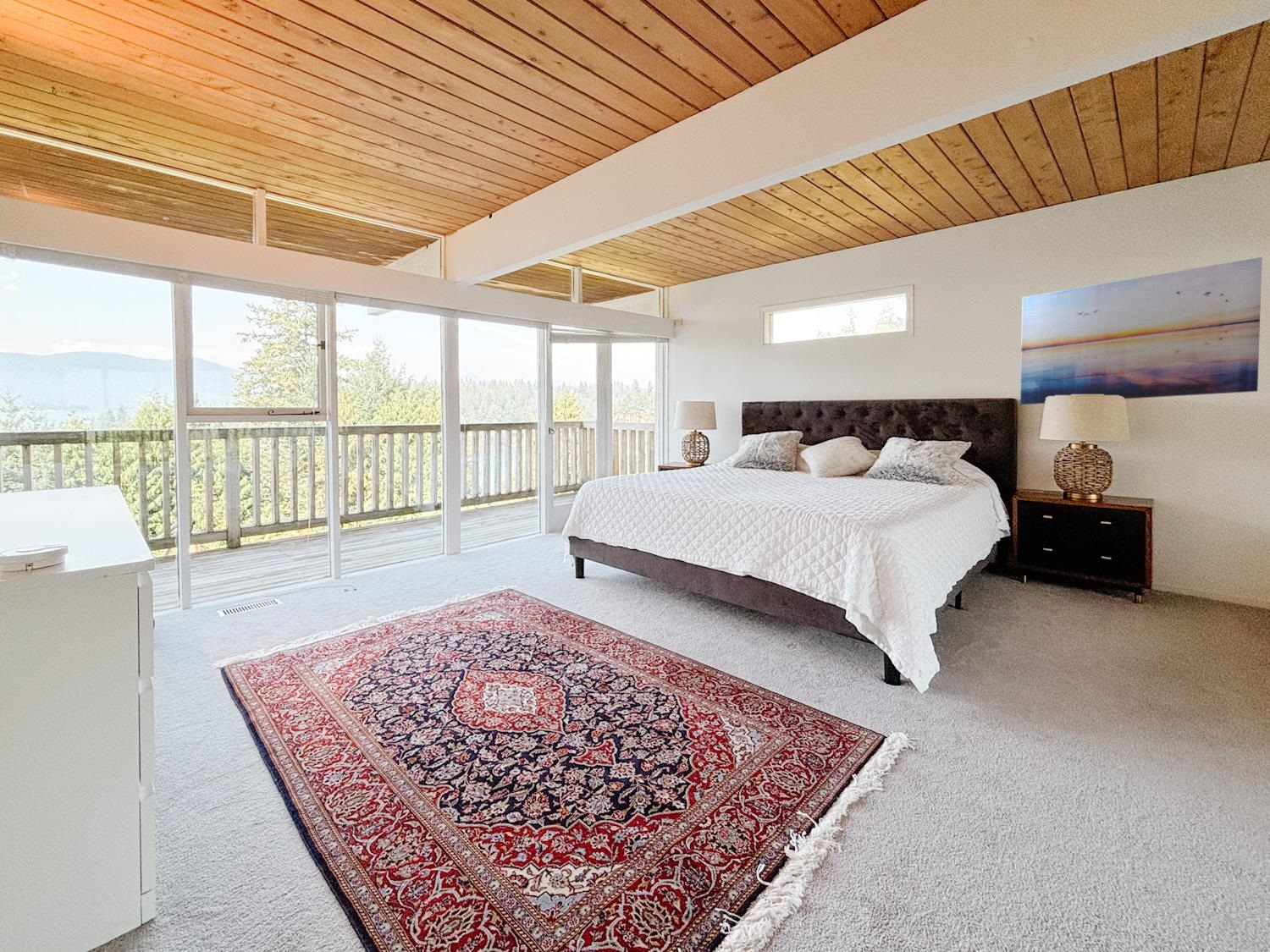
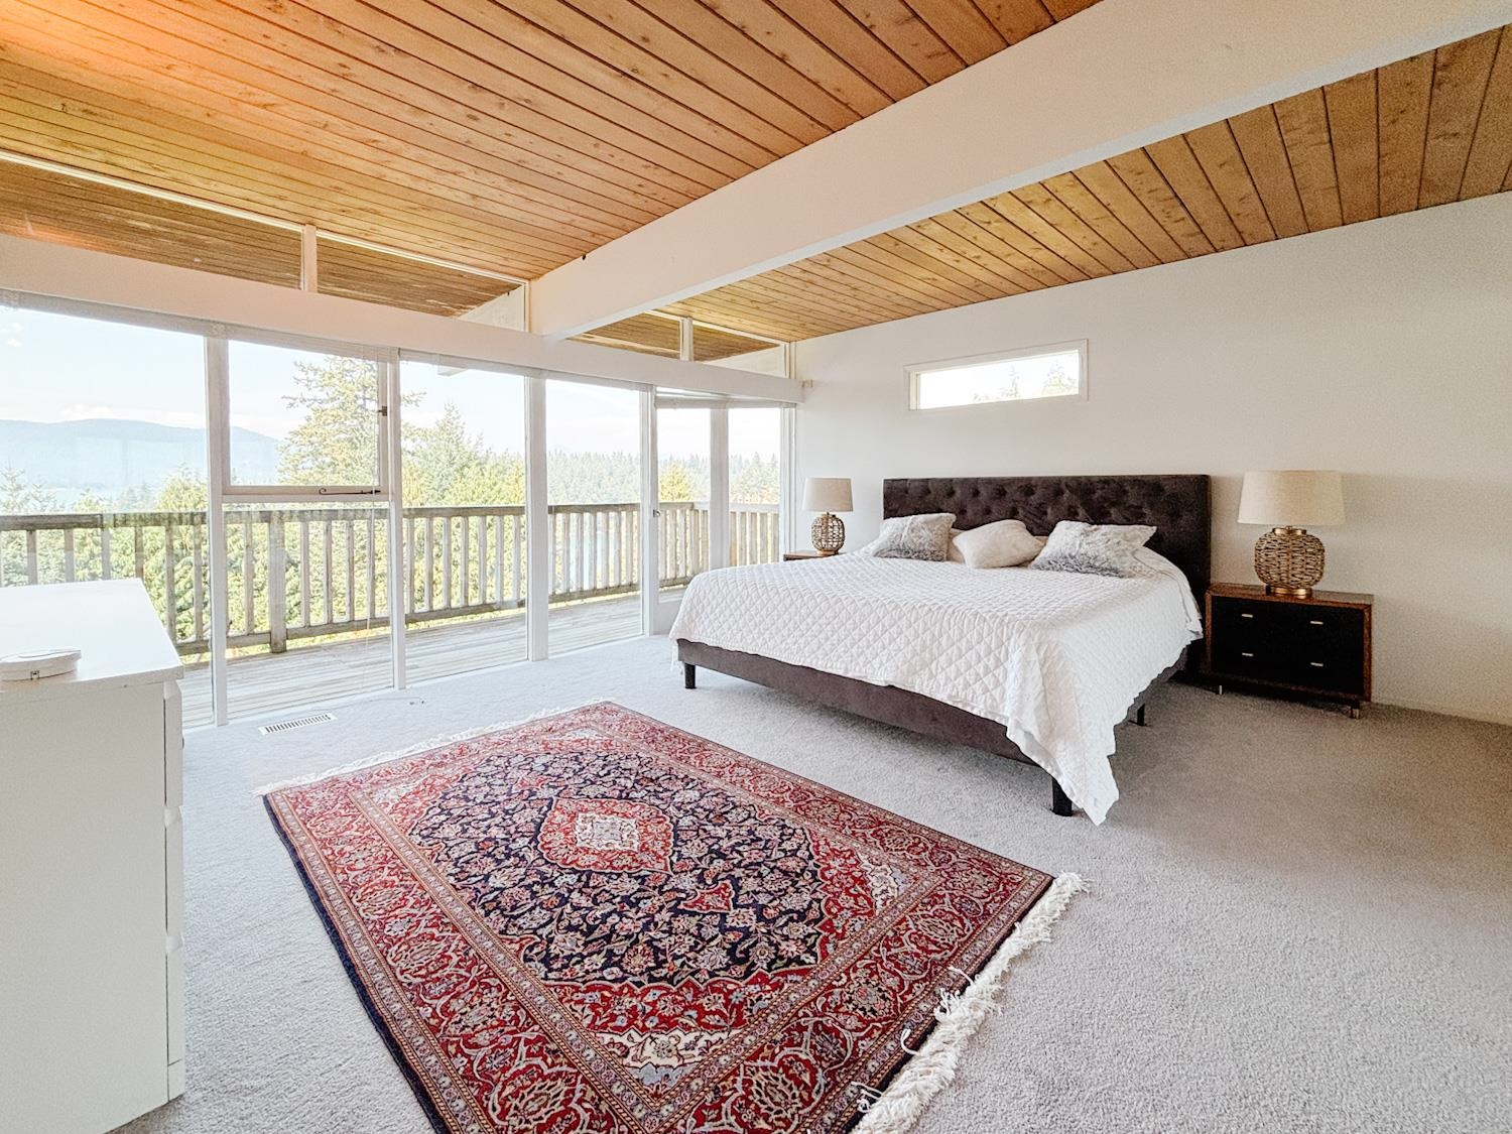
- wall art (1127, 339)
